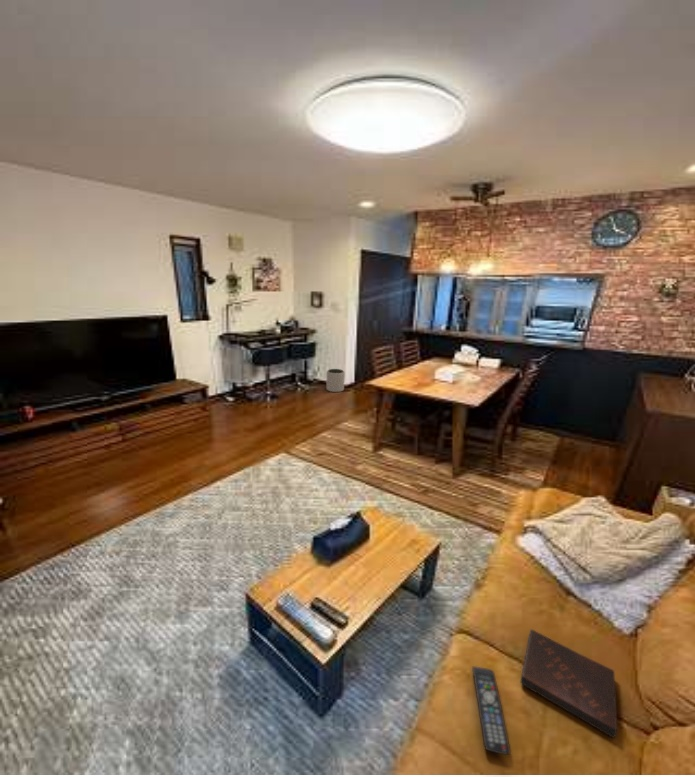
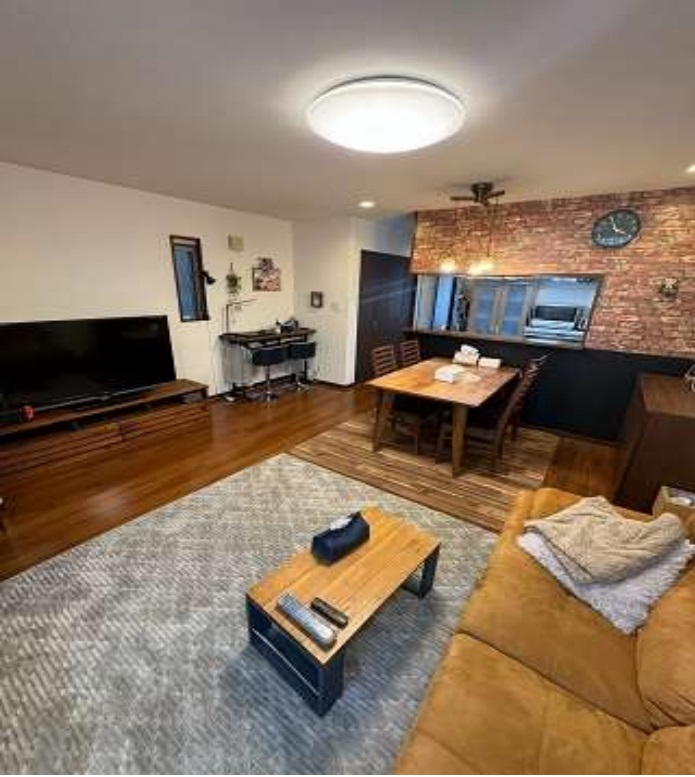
- plant pot (335, 380)
- book (567, 677)
- remote control (489, 705)
